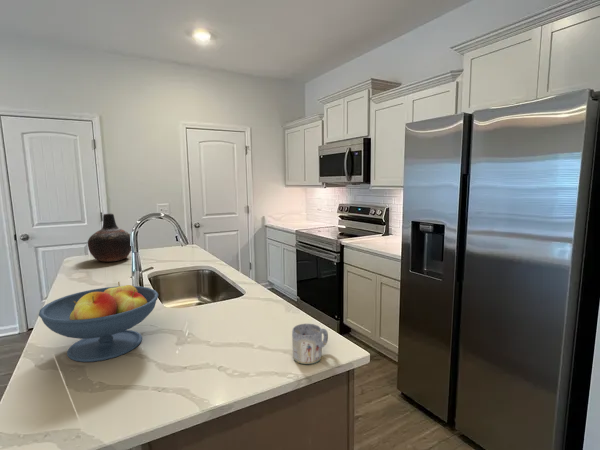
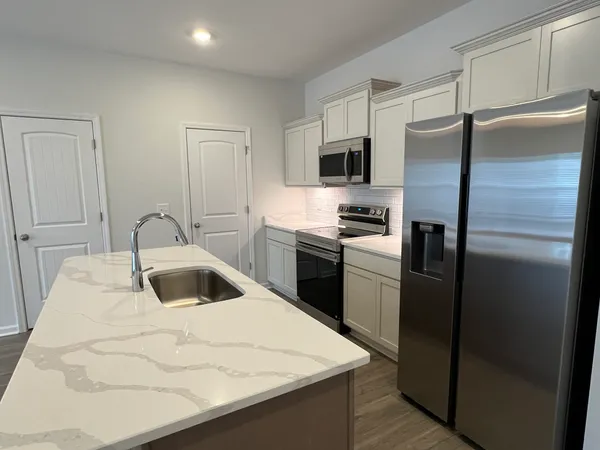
- vase (110, 236)
- fruit bowl (104, 315)
- mug (311, 341)
